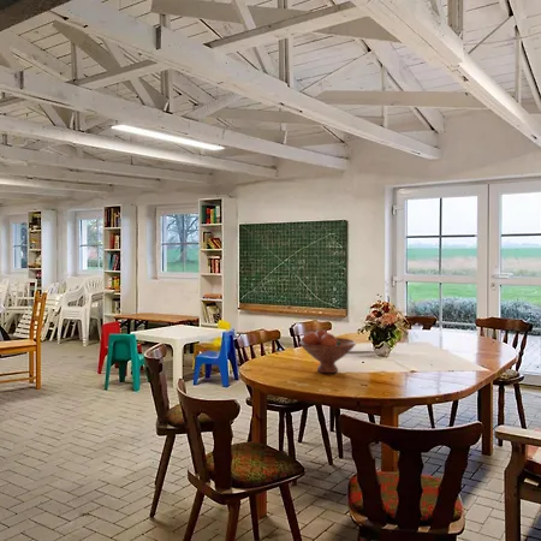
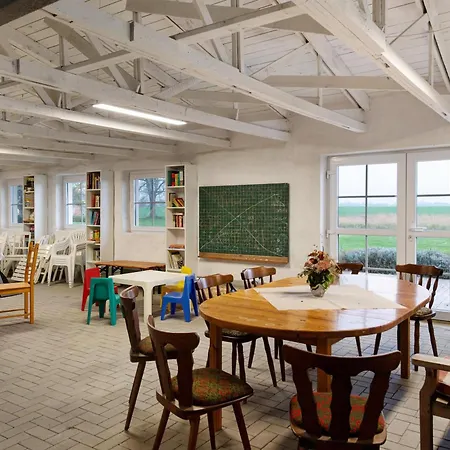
- fruit bowl (327, 350)
